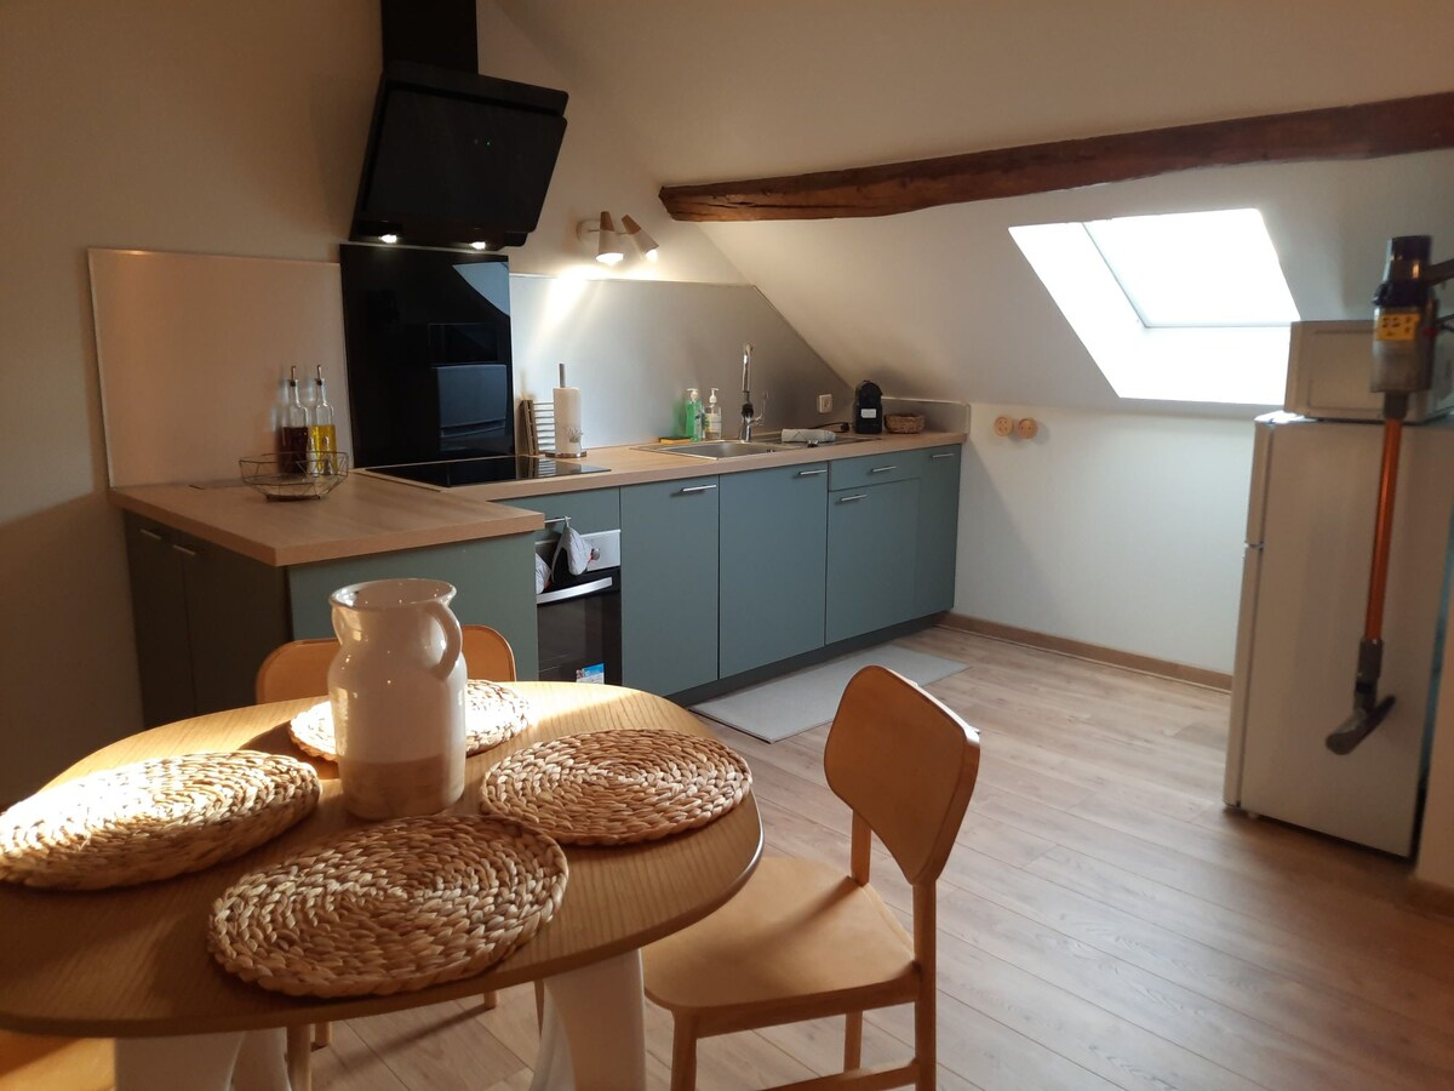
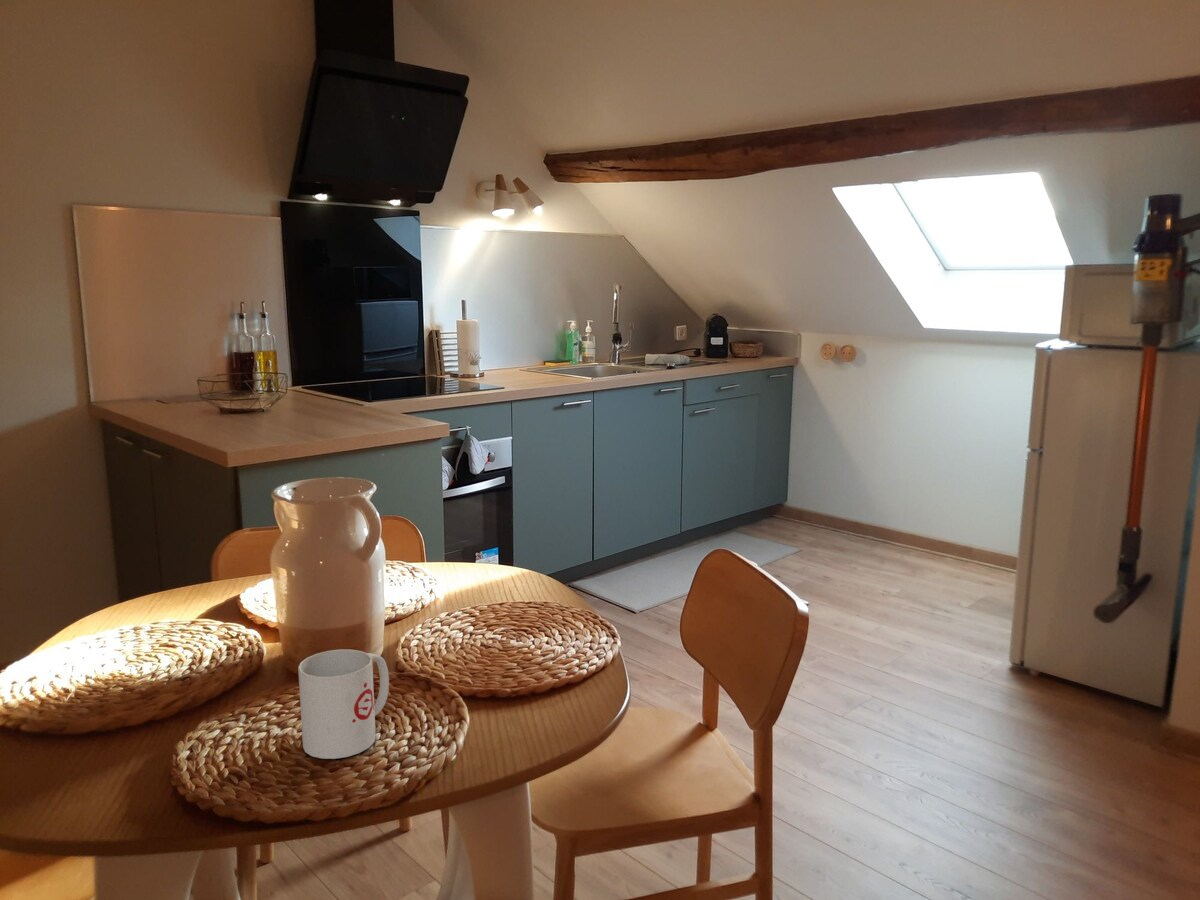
+ mug (349, 696)
